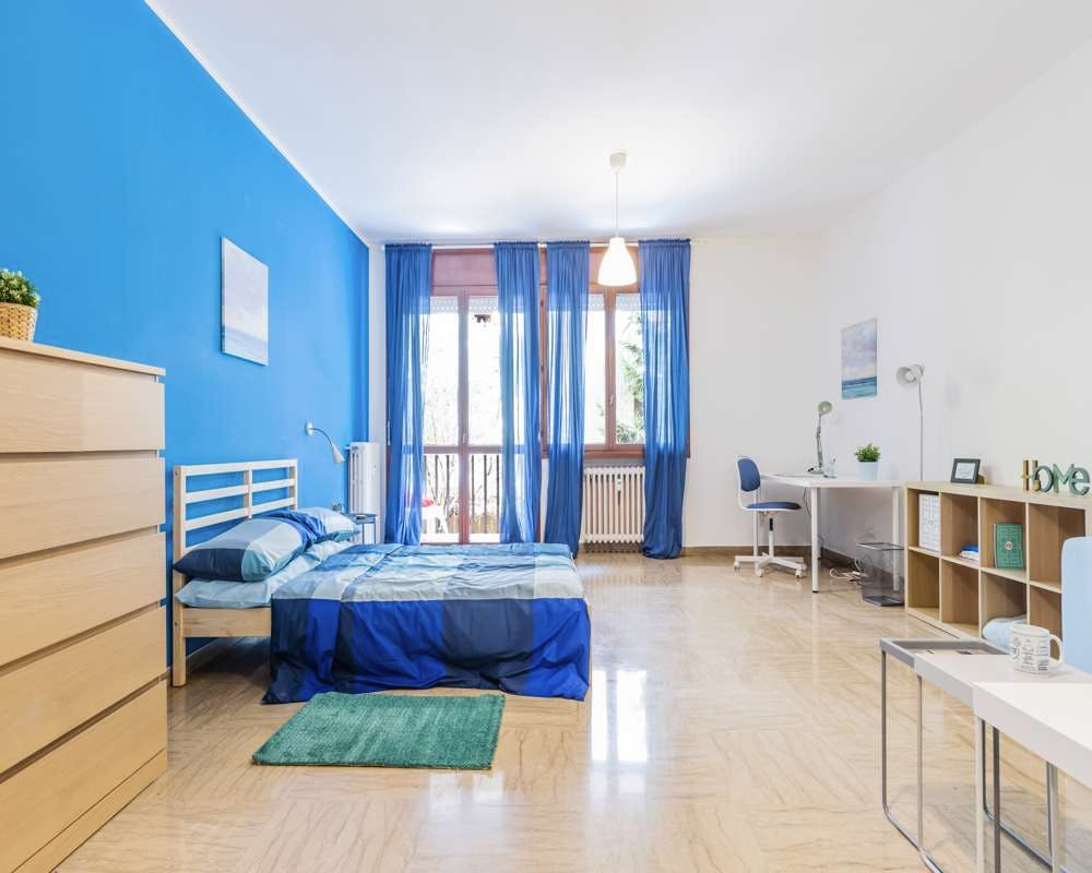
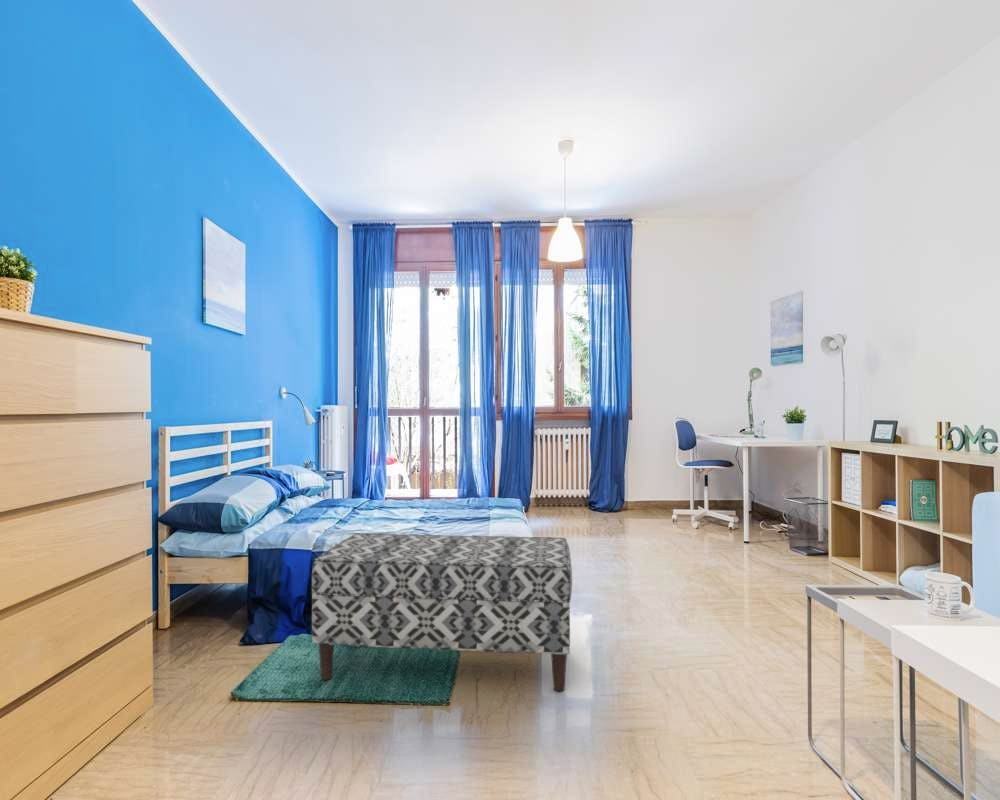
+ bench (449, 604)
